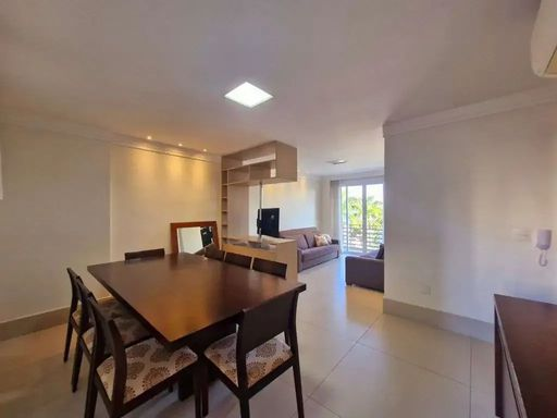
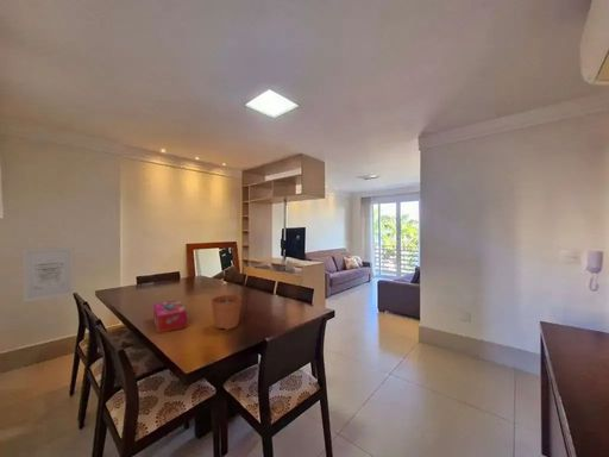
+ tissue box (169, 314)
+ plant pot (226, 305)
+ wall art (49, 273)
